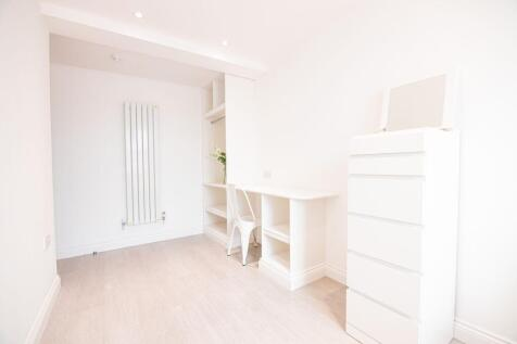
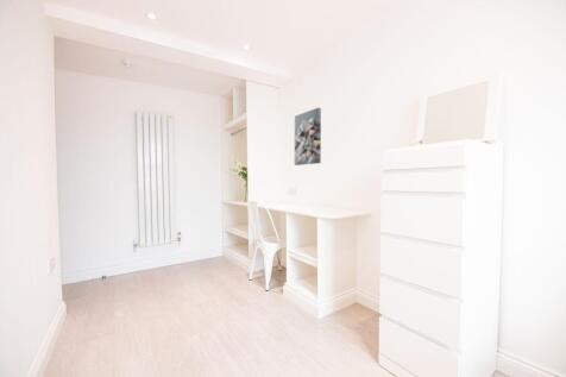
+ wall art (307, 138)
